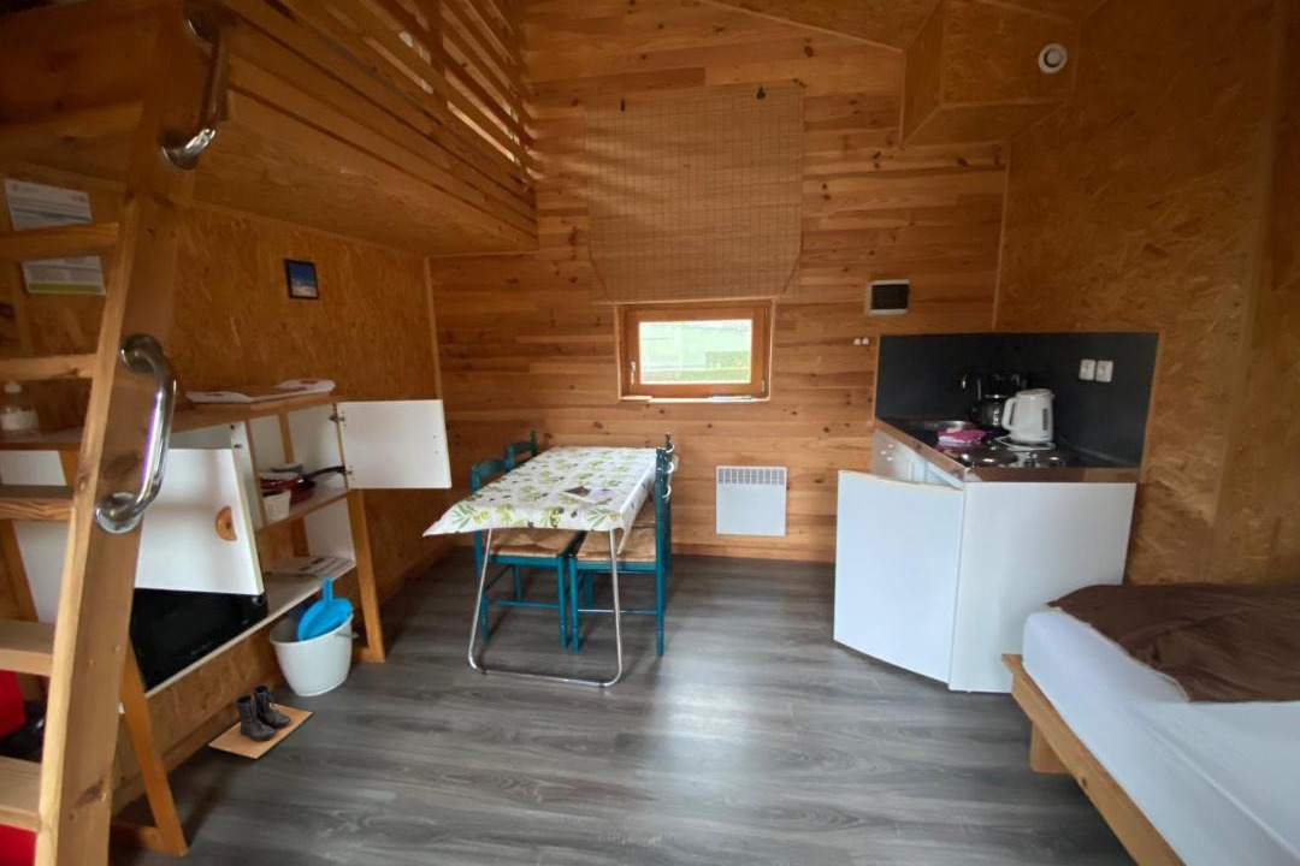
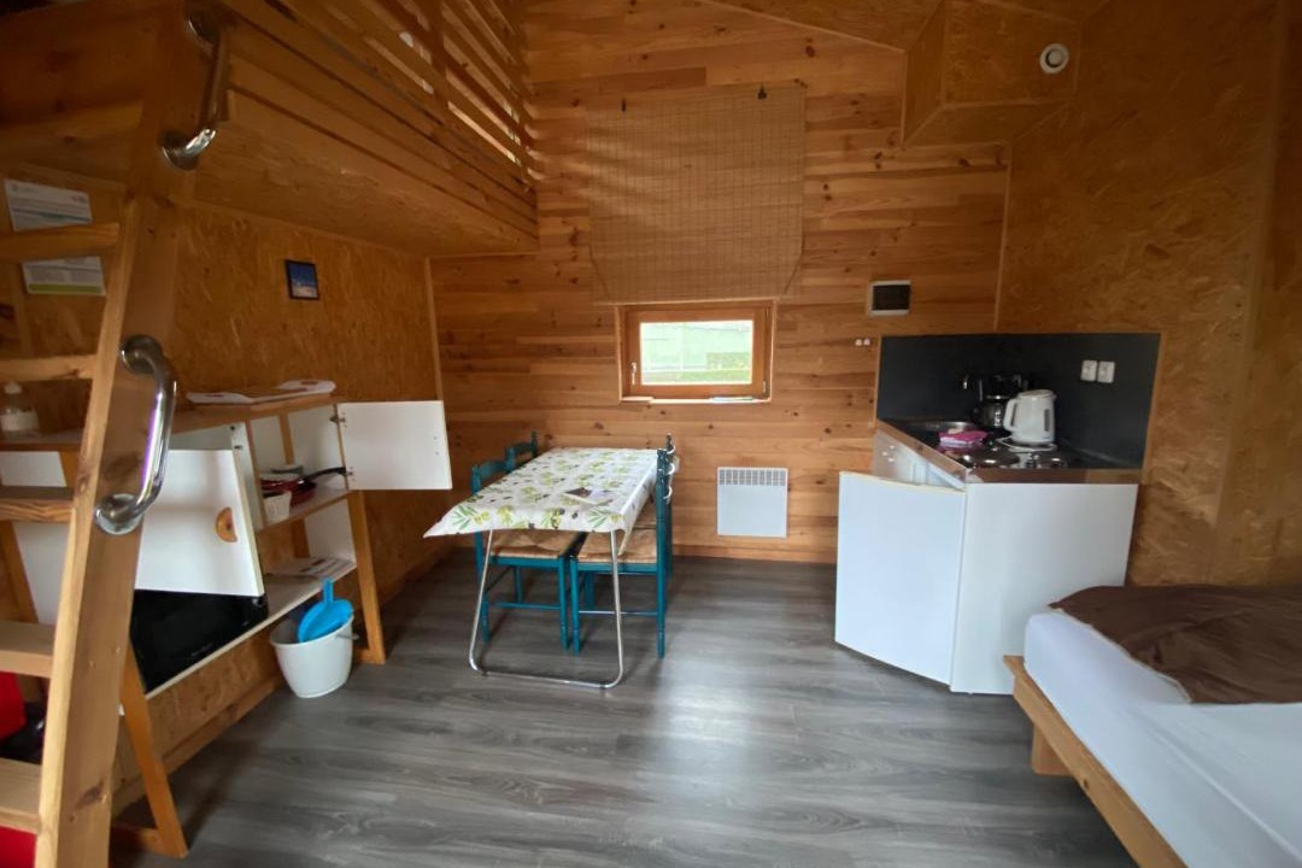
- boots (260, 712)
